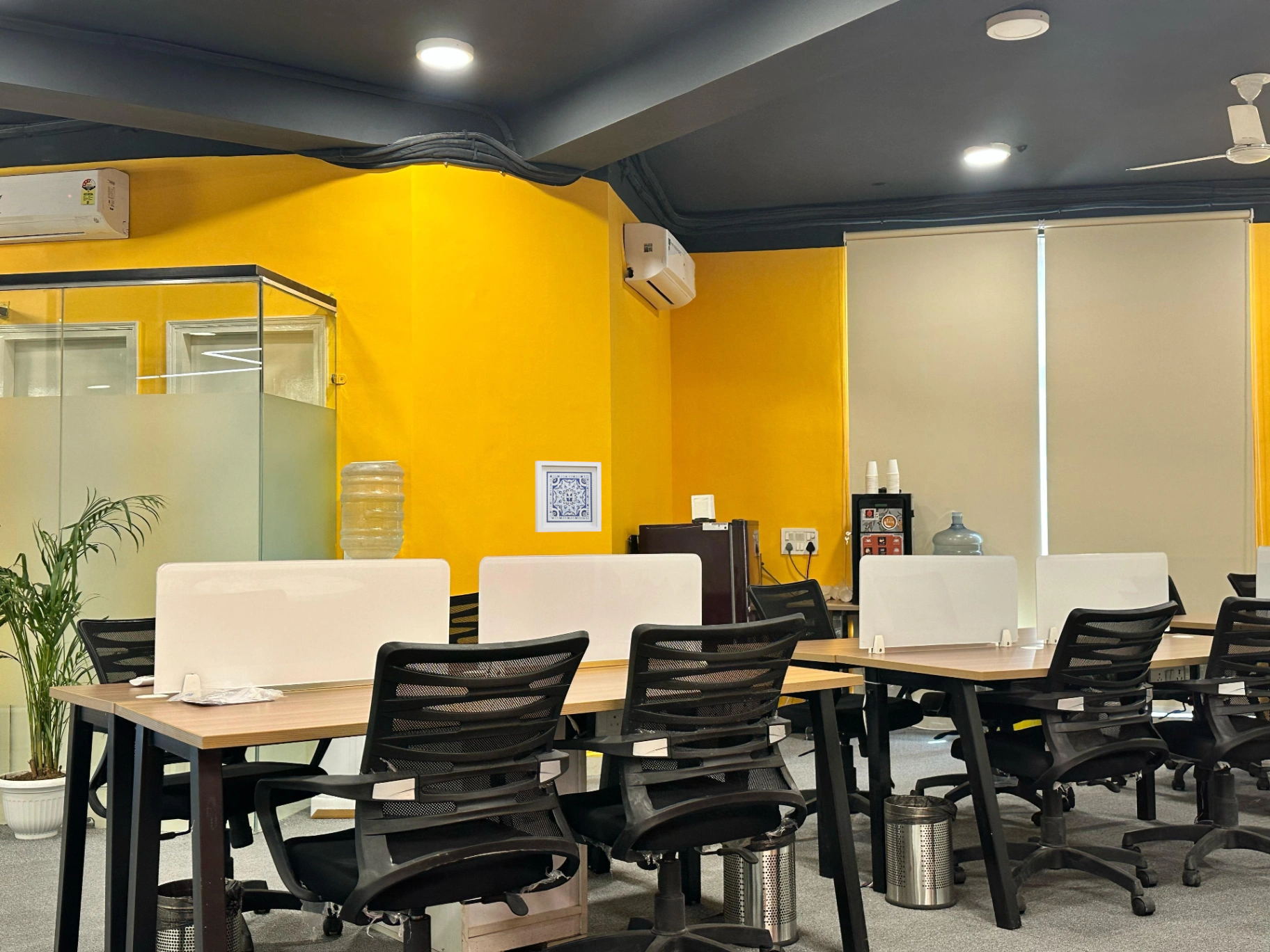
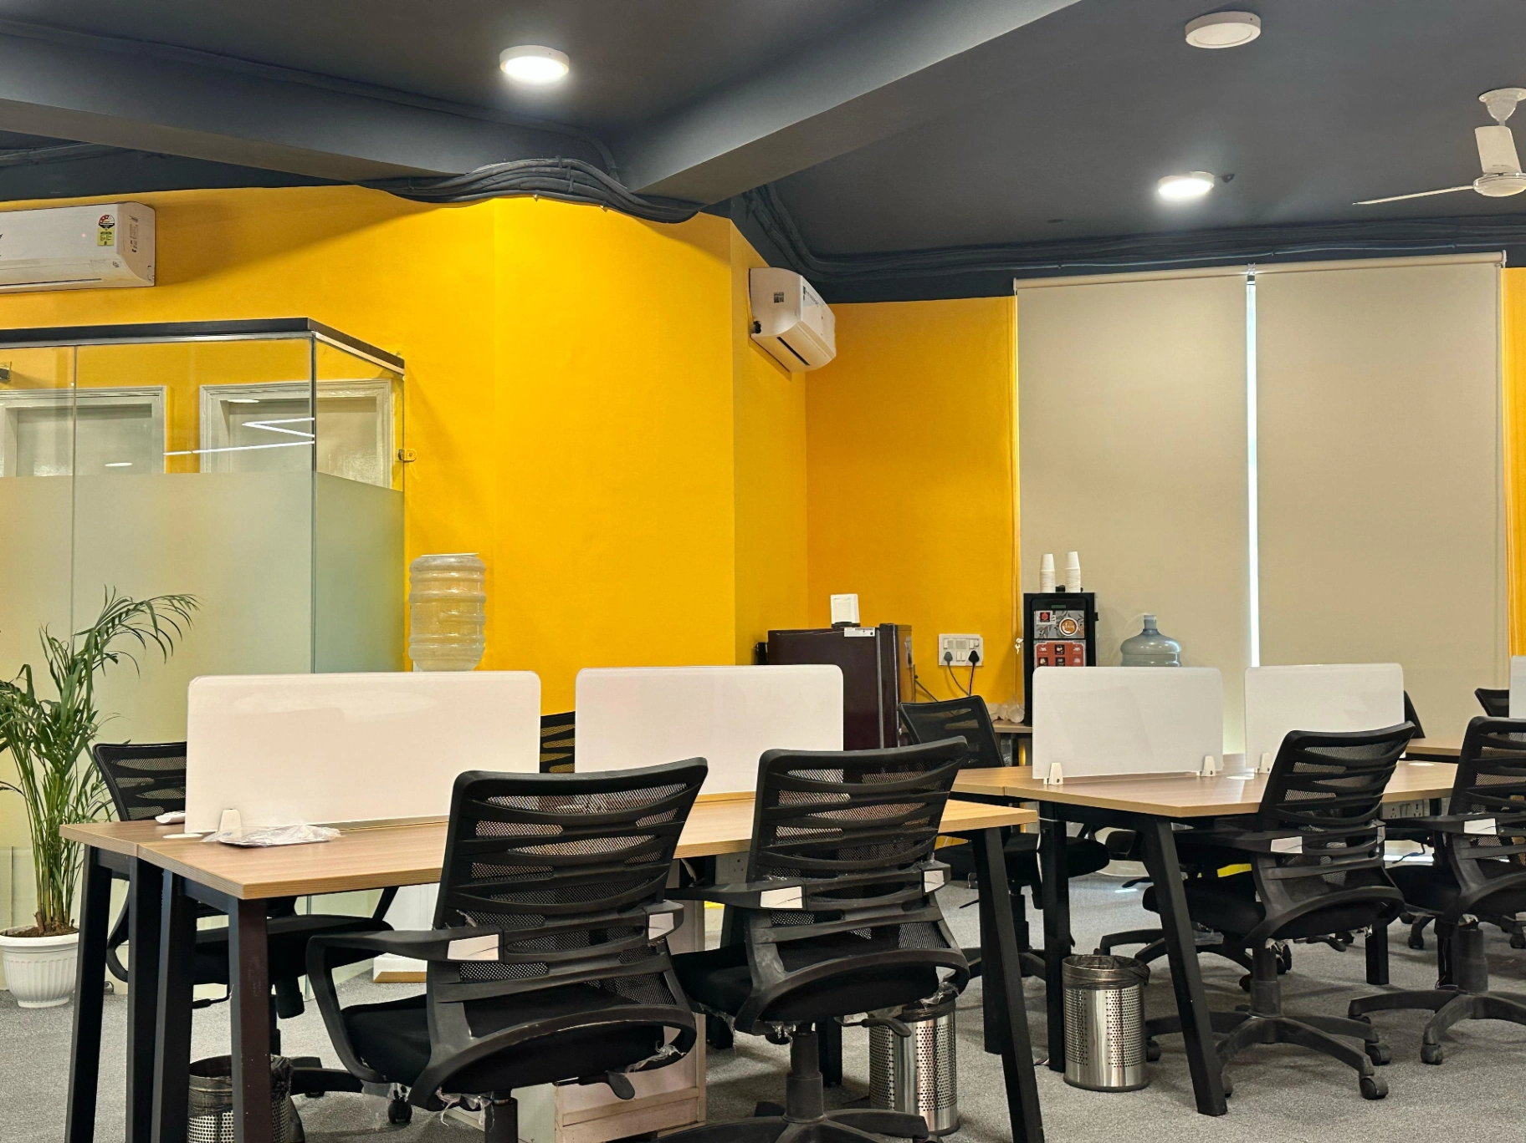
- wall art (568, 496)
